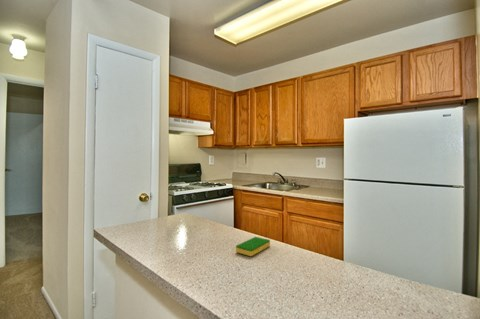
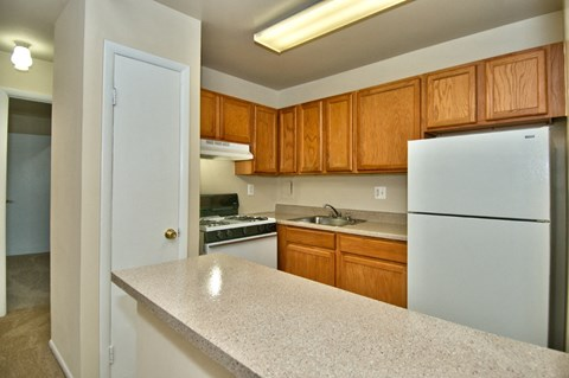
- dish sponge (253, 245)
